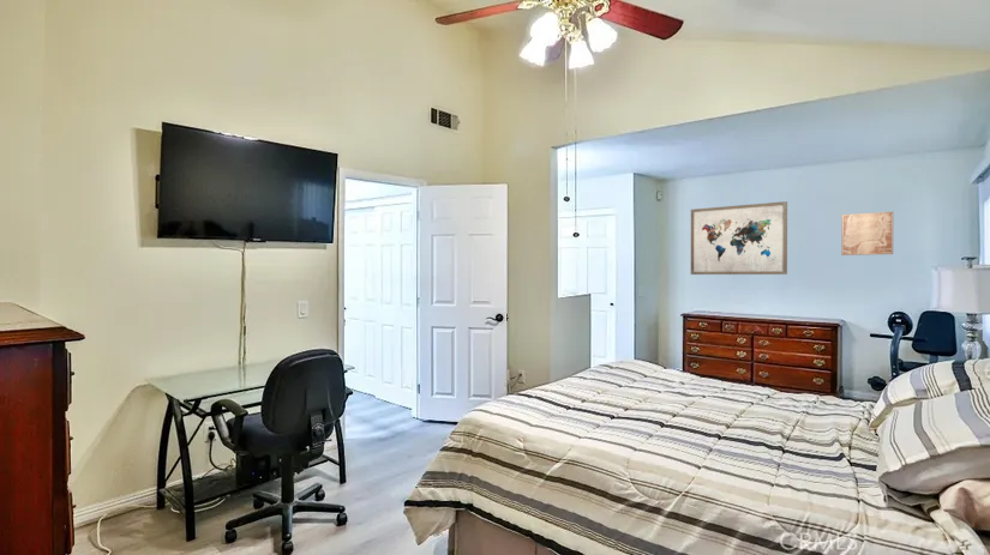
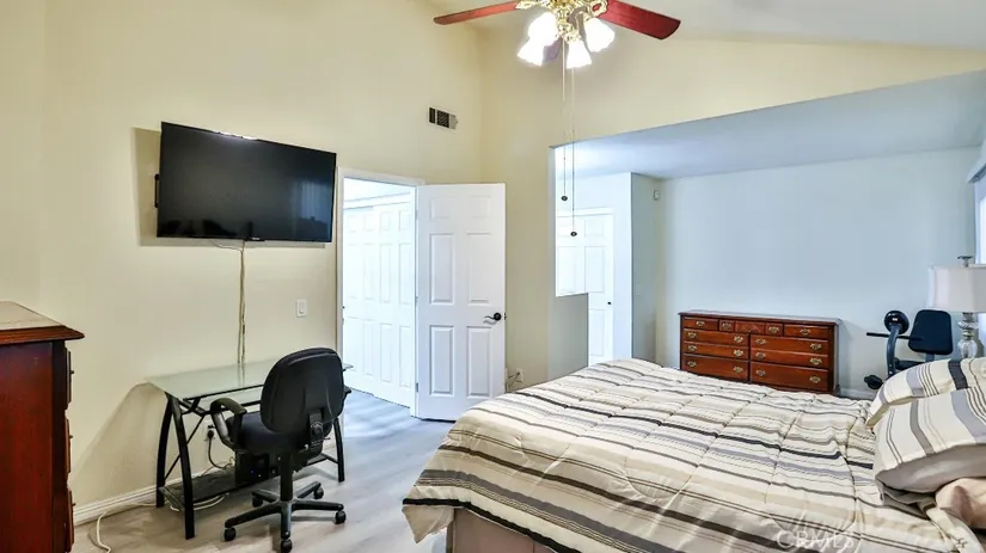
- wall art (736, 240)
- wall art (866, 234)
